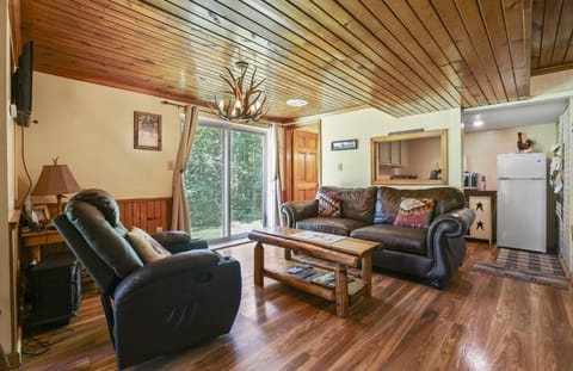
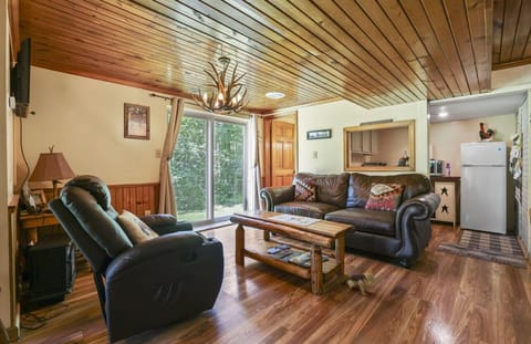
+ plush toy (356, 278)
